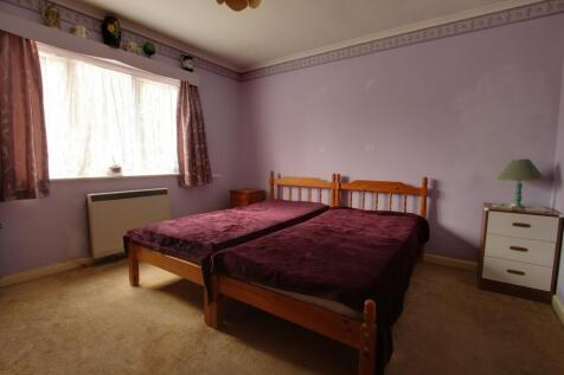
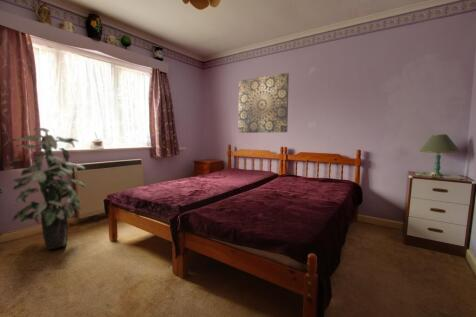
+ indoor plant (48, 188)
+ wall art (261, 105)
